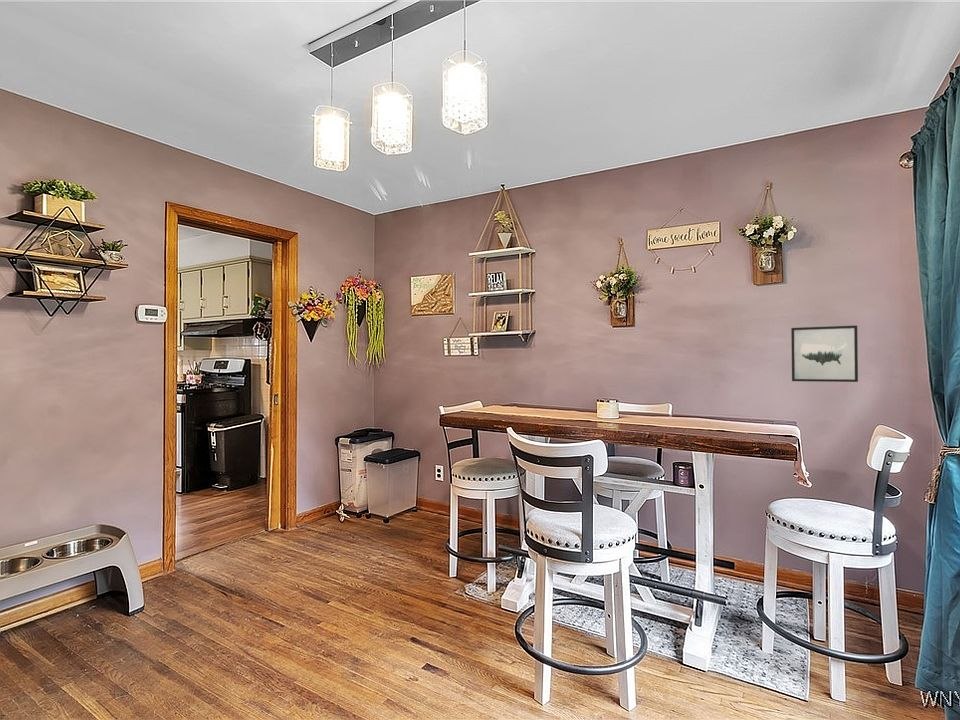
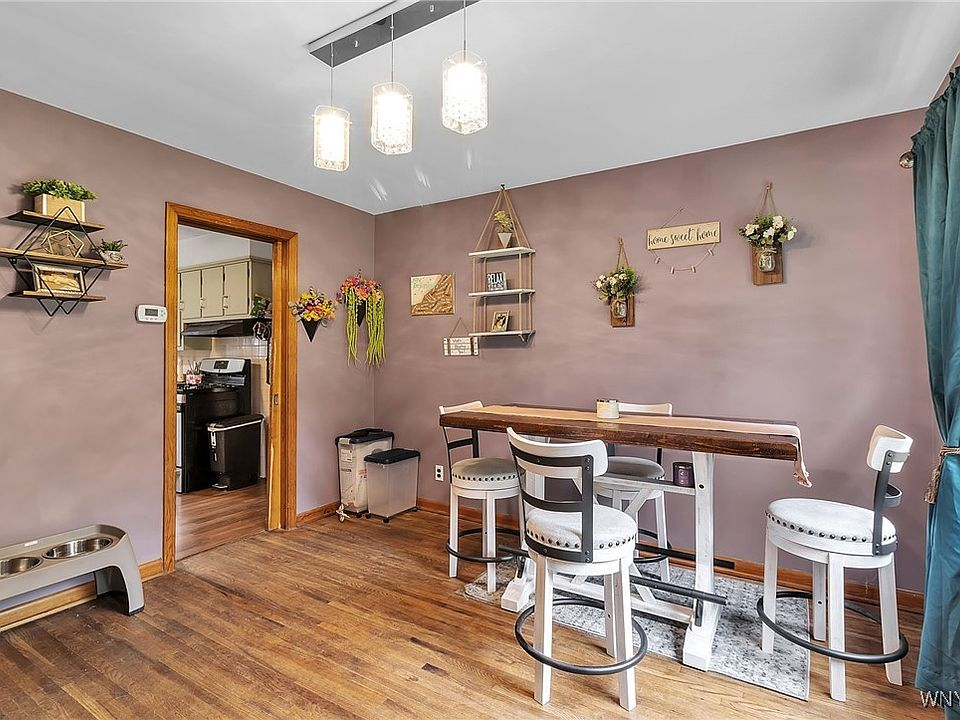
- wall art (823, 354)
